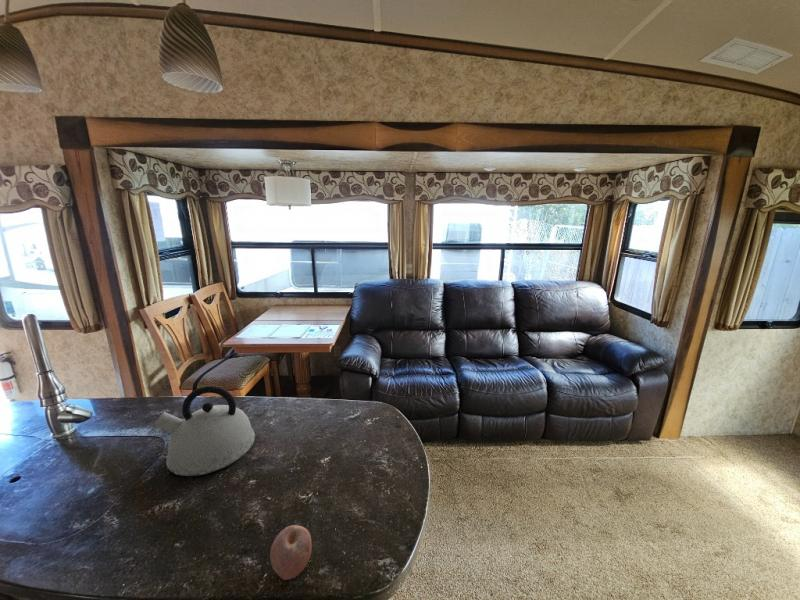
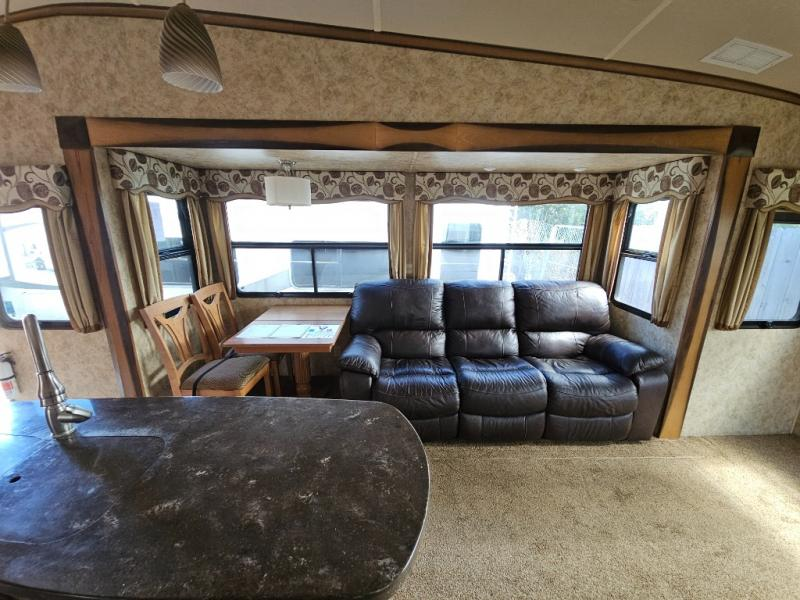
- kettle (204, 418)
- fruit (292, 551)
